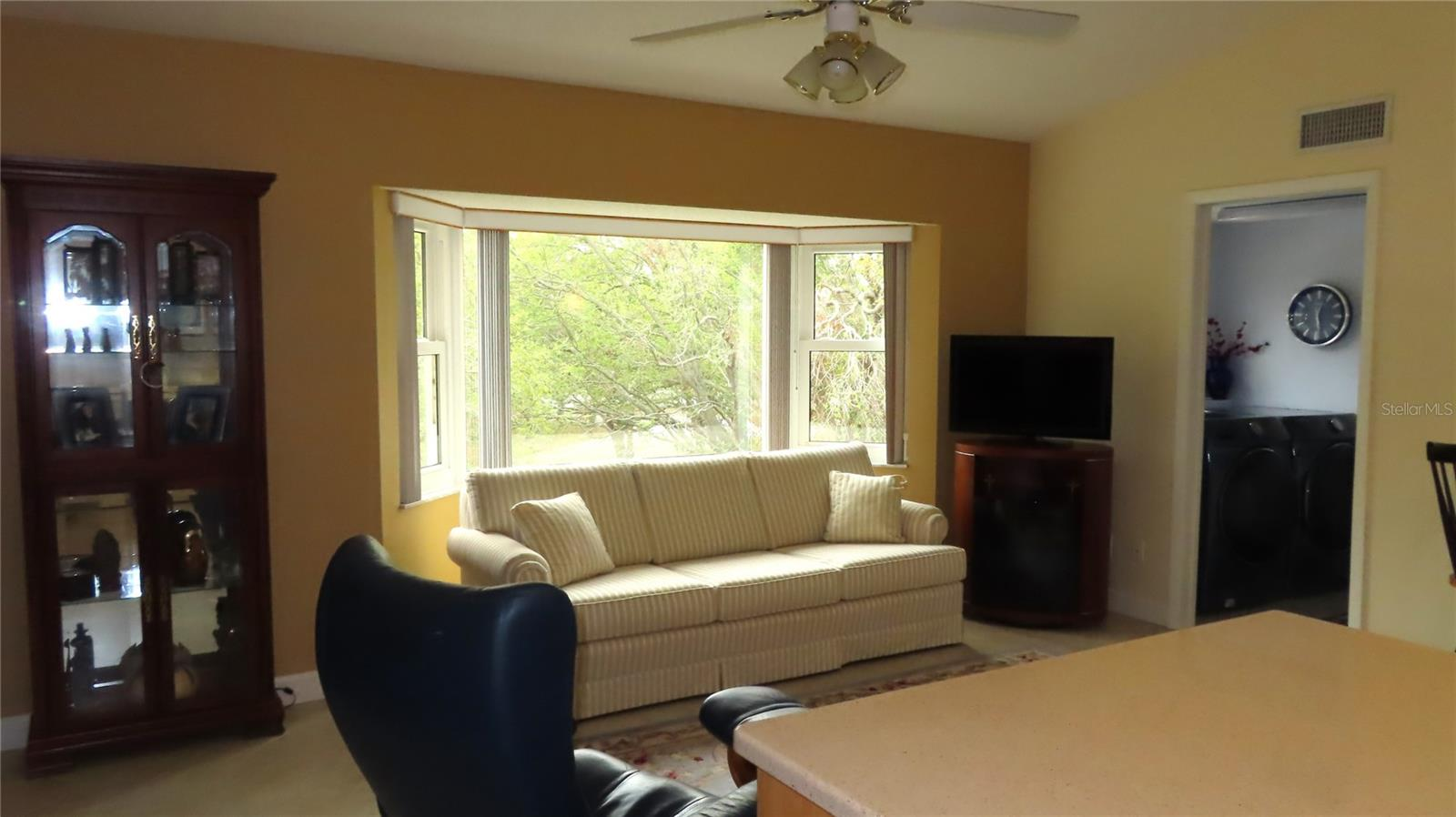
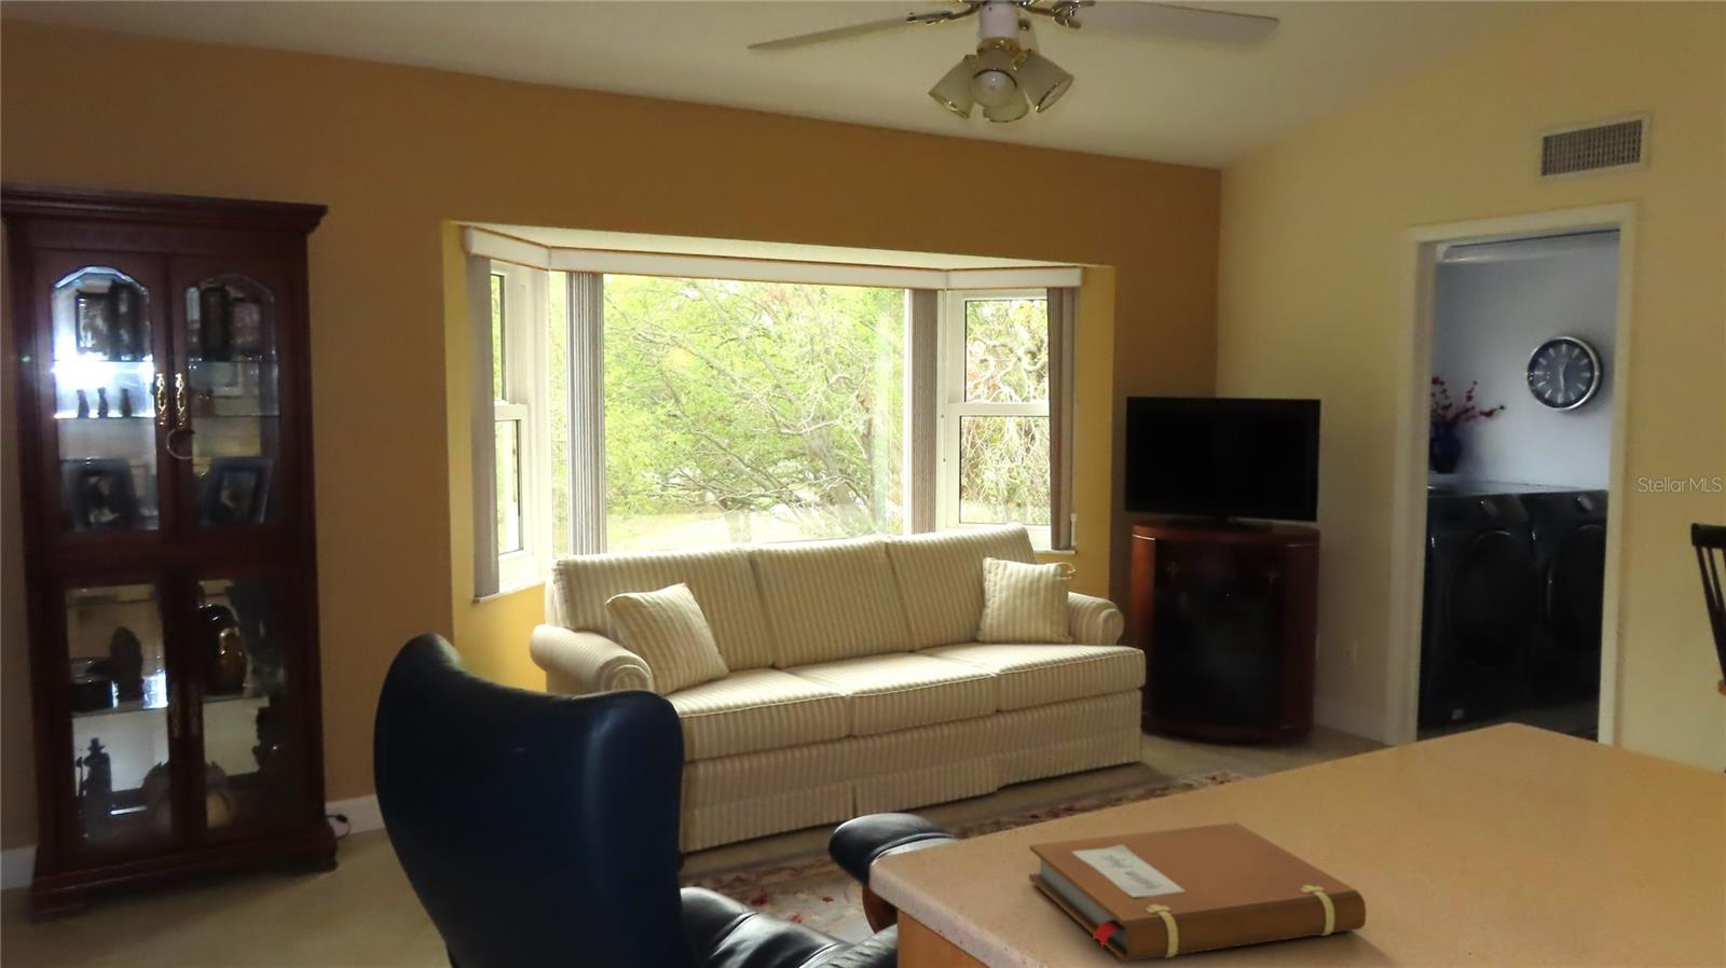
+ notebook (1182, 887)
